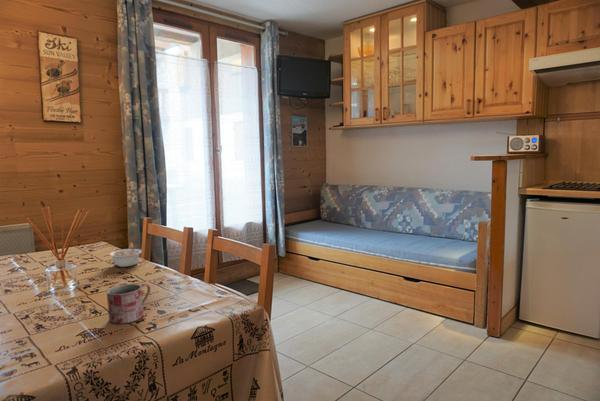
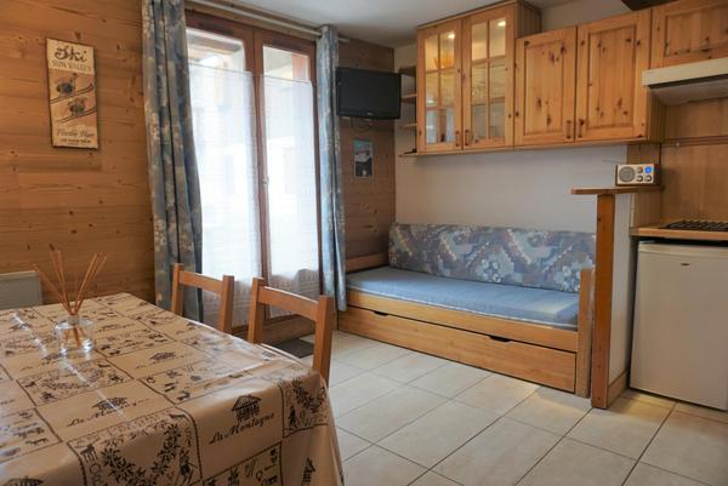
- mug (131, 301)
- legume (125, 256)
